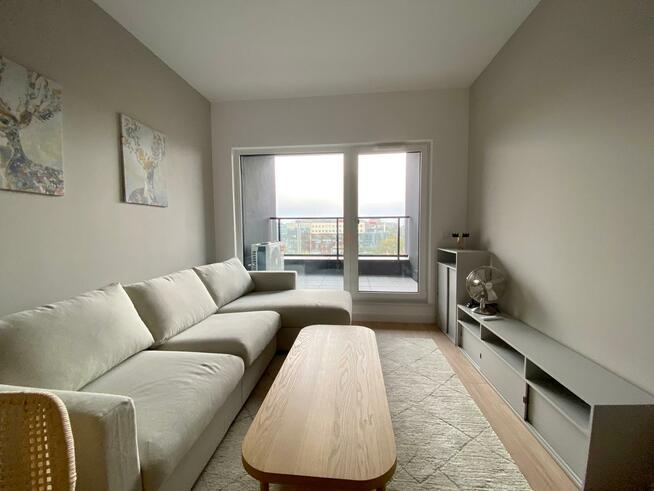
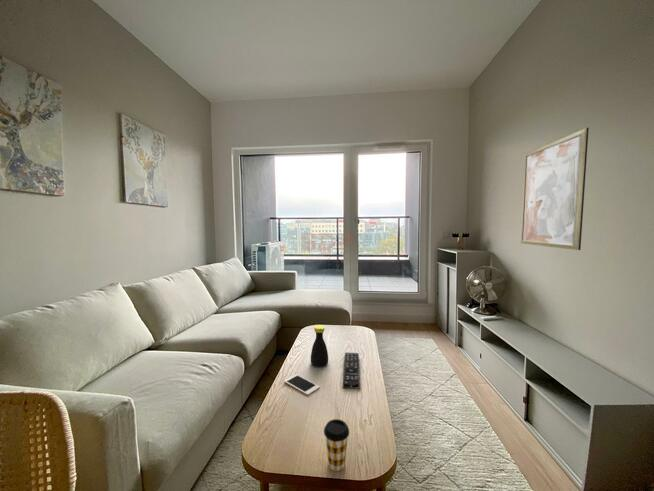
+ coffee cup (336, 445)
+ remote control (351, 368)
+ wall art (548, 195)
+ cell phone (301, 384)
+ bottle (319, 344)
